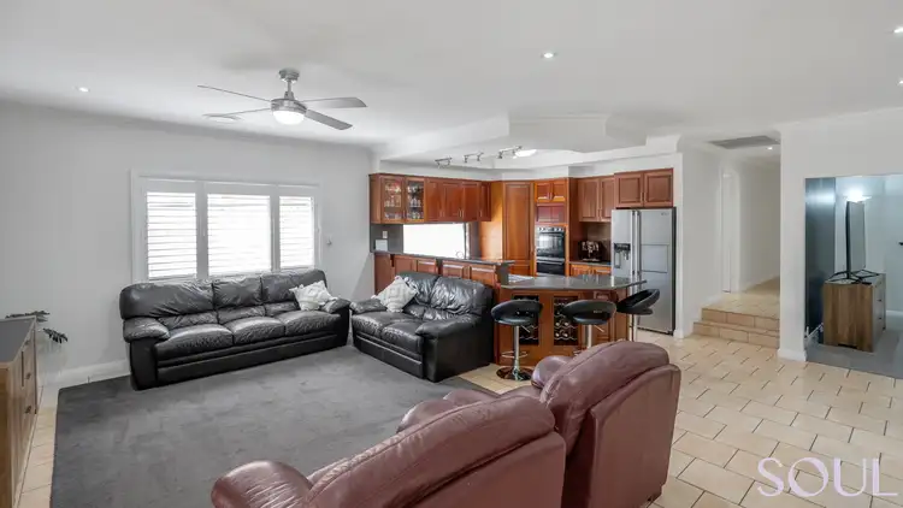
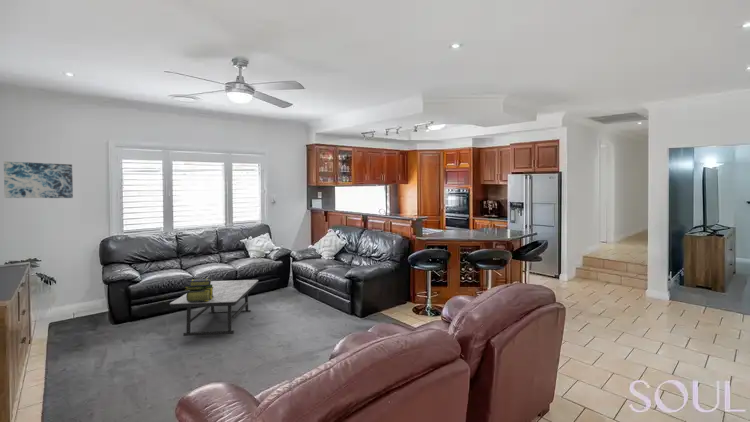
+ coffee table (220, 305)
+ stack of books (199, 289)
+ wall art (39, 180)
